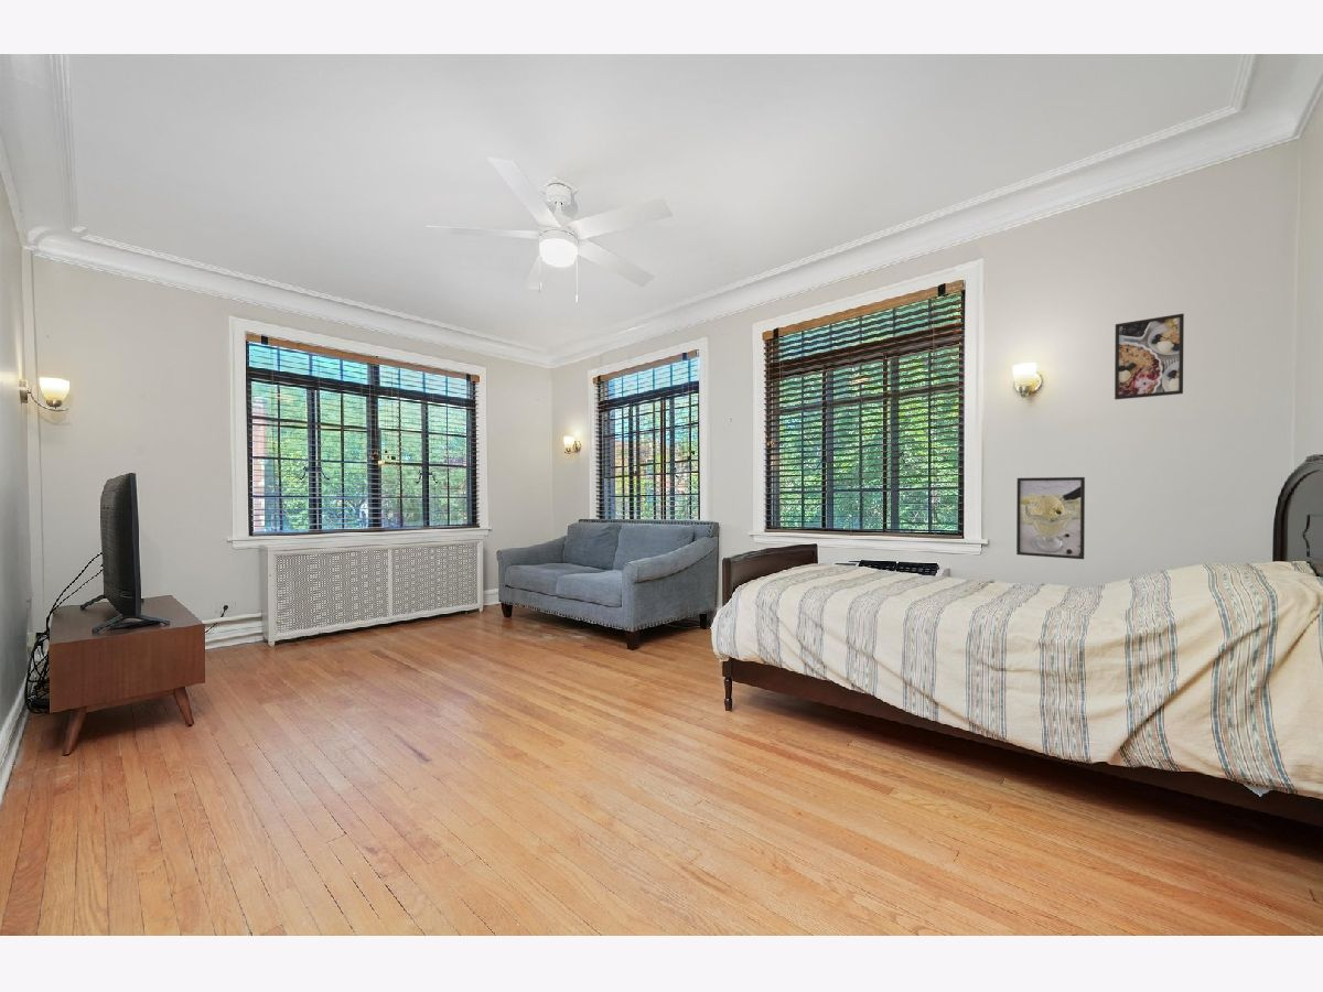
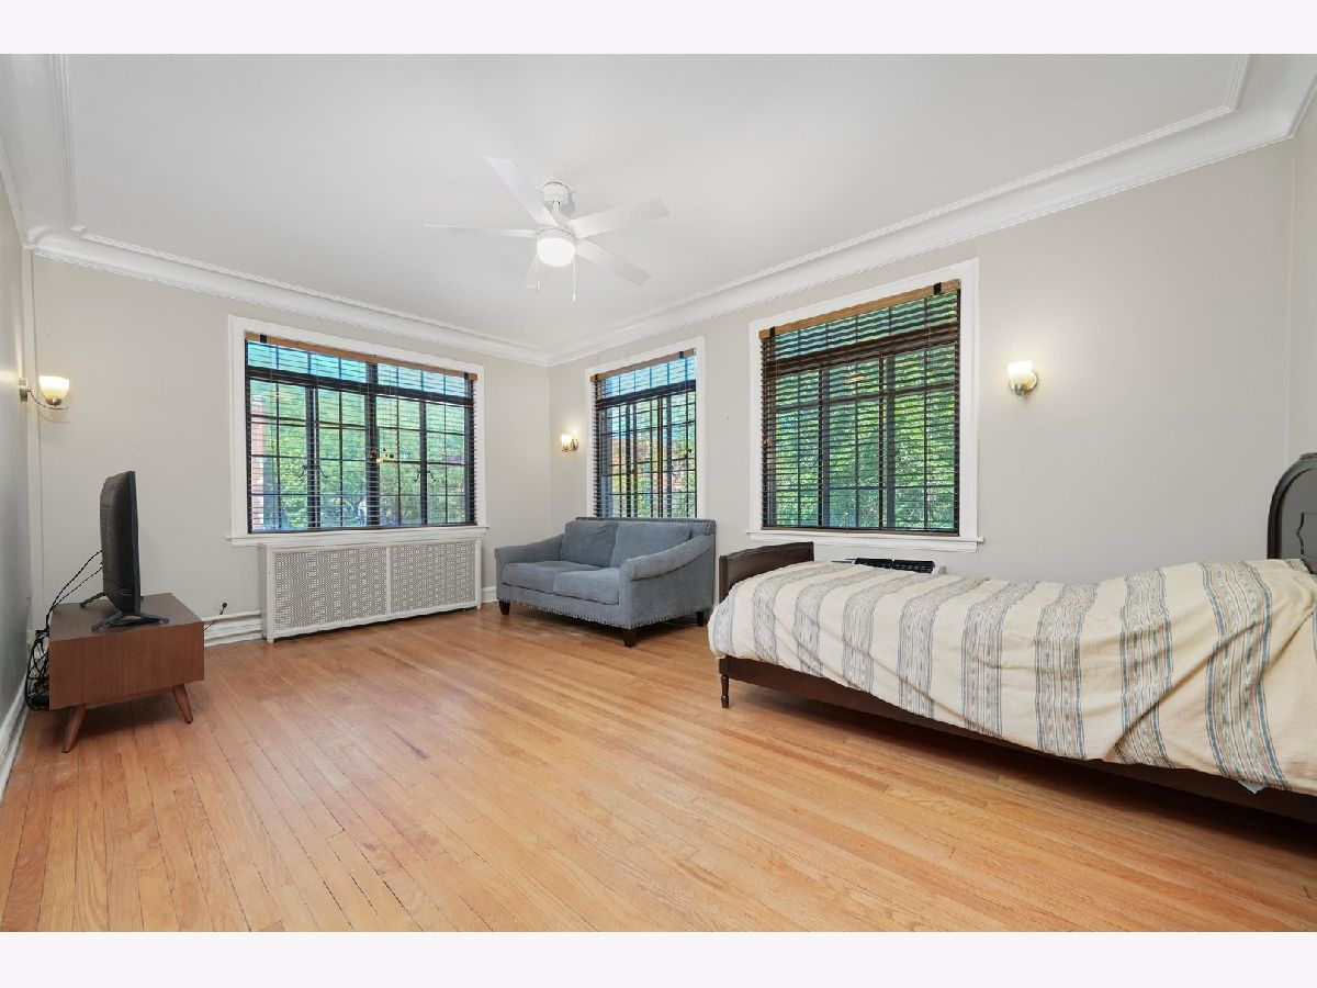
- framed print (1050, 517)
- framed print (1148, 357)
